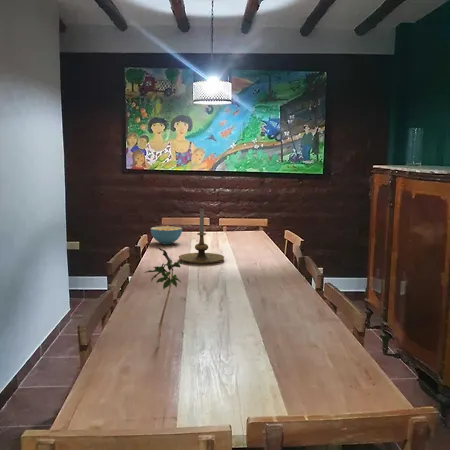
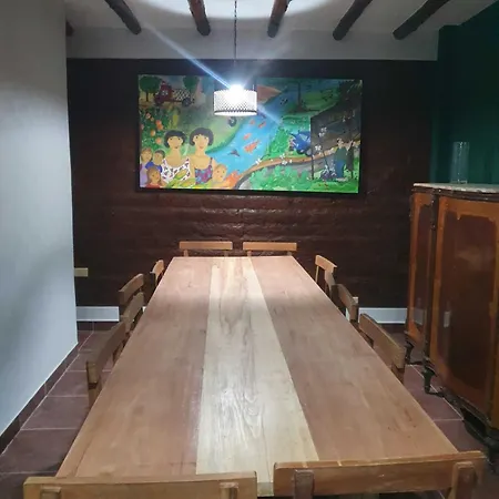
- flower (168, 292)
- candle holder (201, 234)
- cereal bowl (166, 235)
